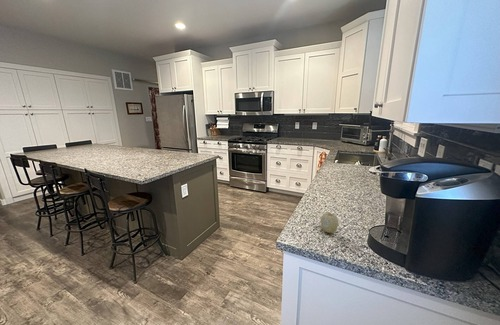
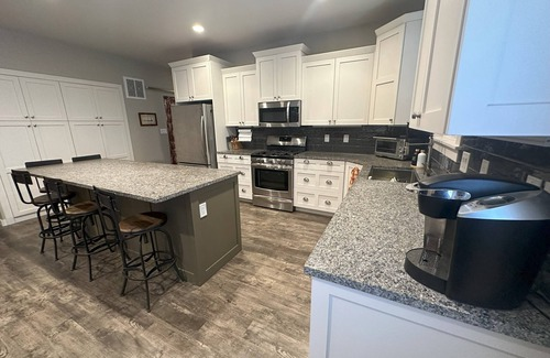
- fruit (329, 222)
